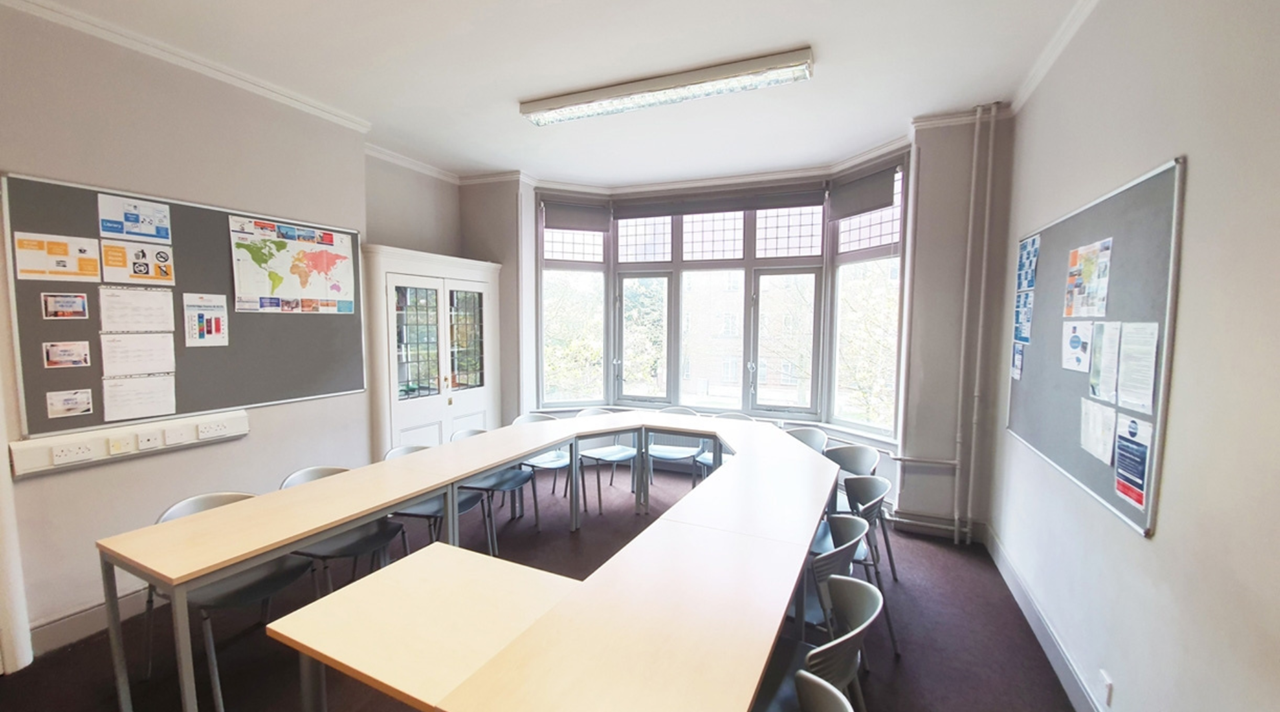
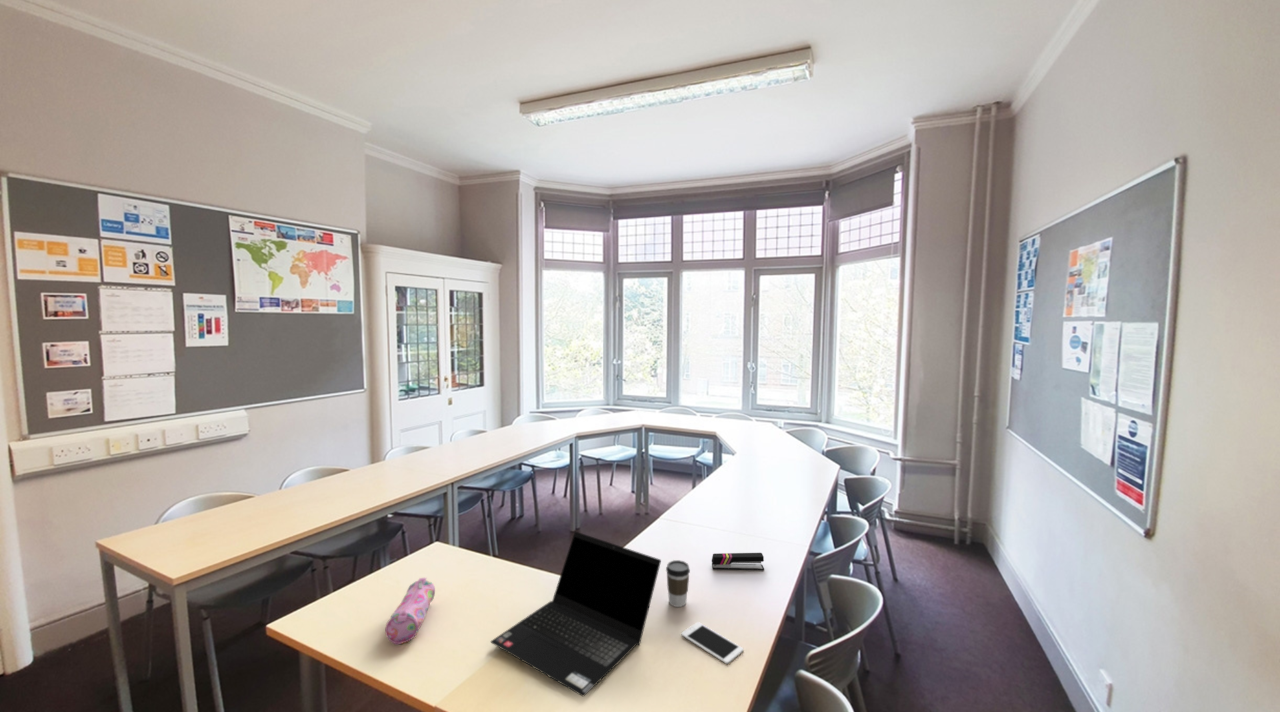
+ pencil case (412, 608)
+ laptop computer (578, 601)
+ coffee cup (677, 583)
+ cell phone (711, 641)
+ stapler (737, 560)
